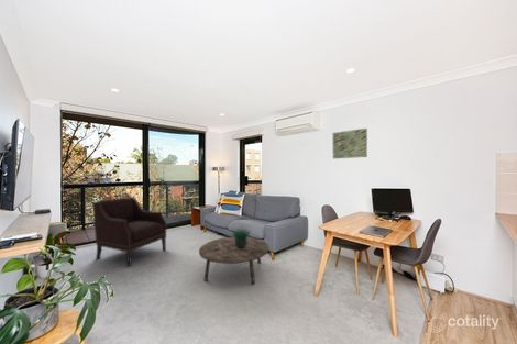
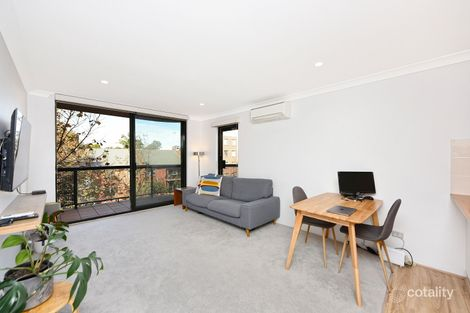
- potted plant (240, 233)
- coffee table (234, 258)
- armchair (131, 226)
- wall art (349, 144)
